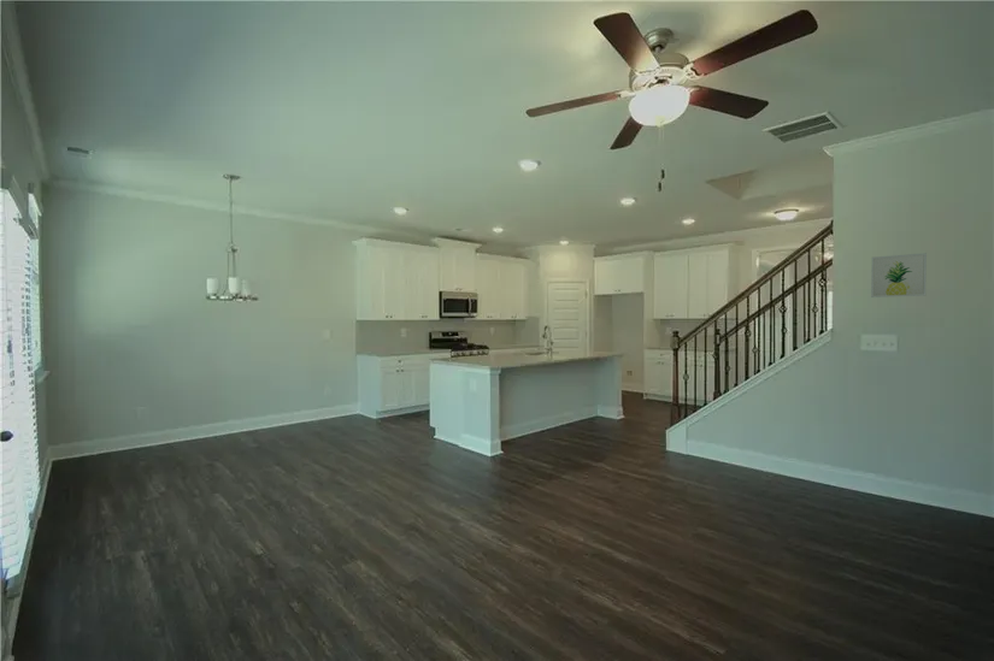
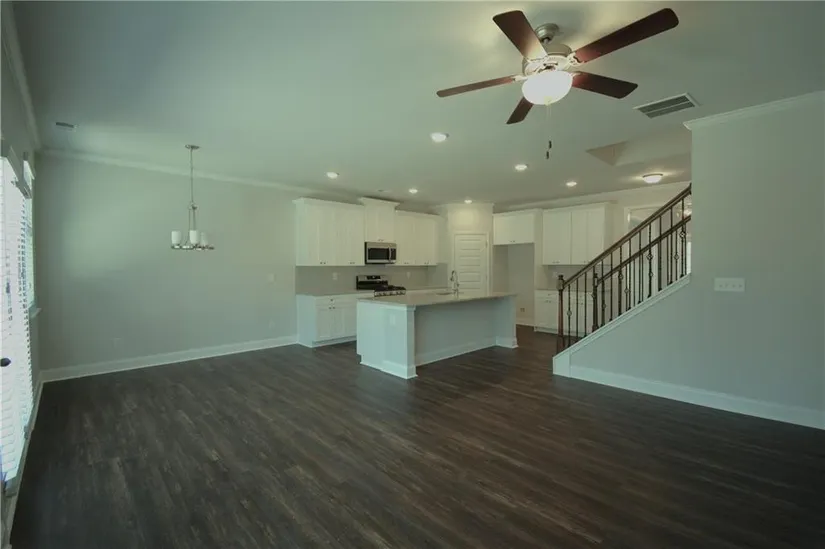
- wall art (898, 276)
